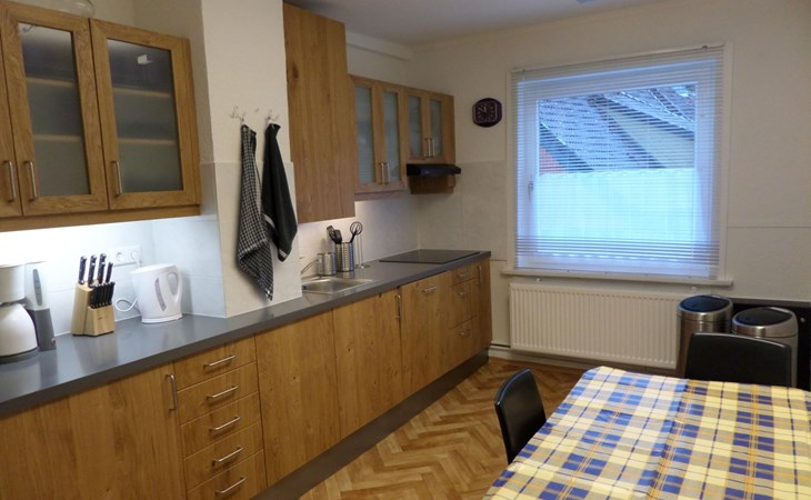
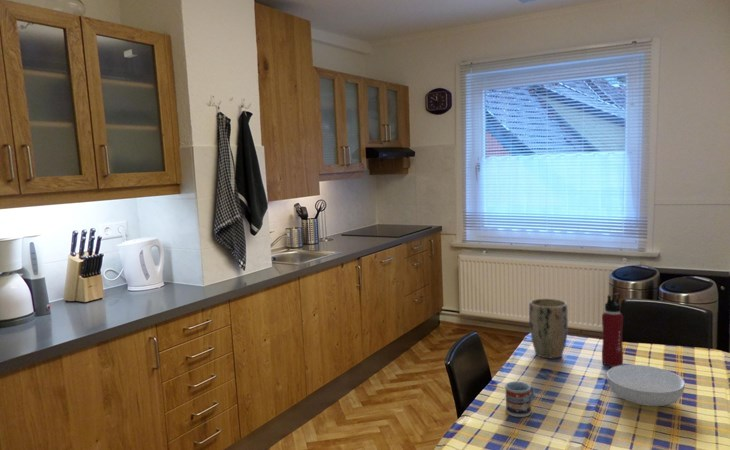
+ serving bowl (644, 388)
+ water bottle (612, 329)
+ cup (521, 397)
+ plant pot (548, 328)
